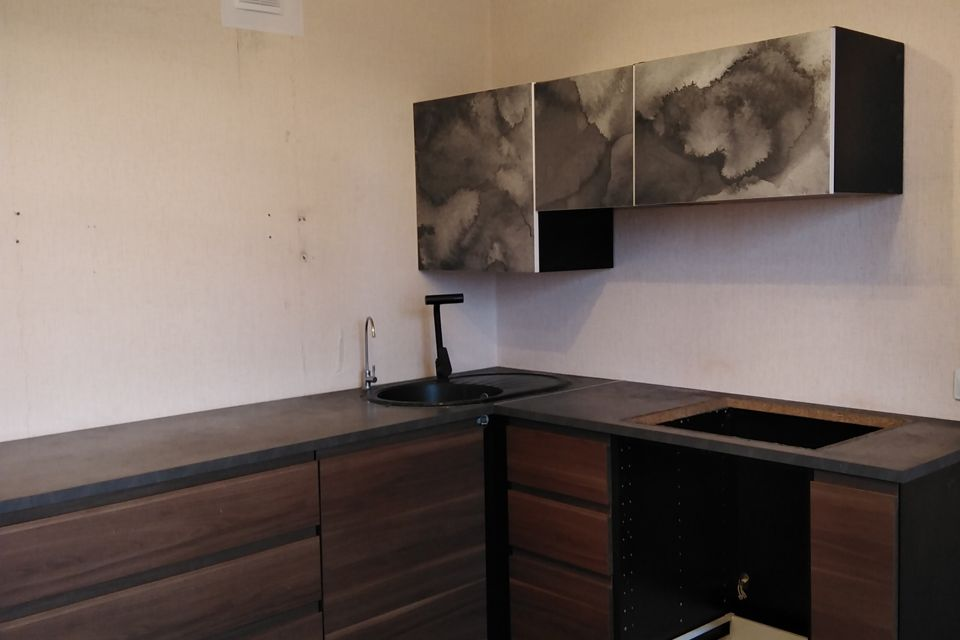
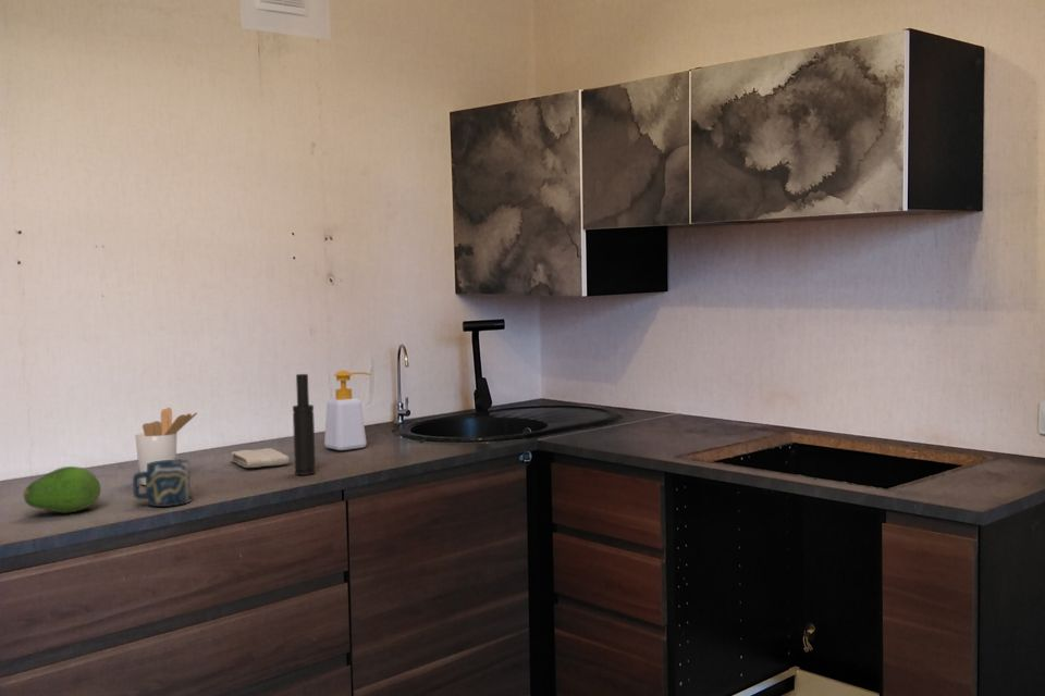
+ utensil holder (167, 446)
+ washcloth (259, 457)
+ cup (161, 483)
+ fruit (62, 489)
+ soap bottle (351, 408)
+ spray bottle (304, 423)
